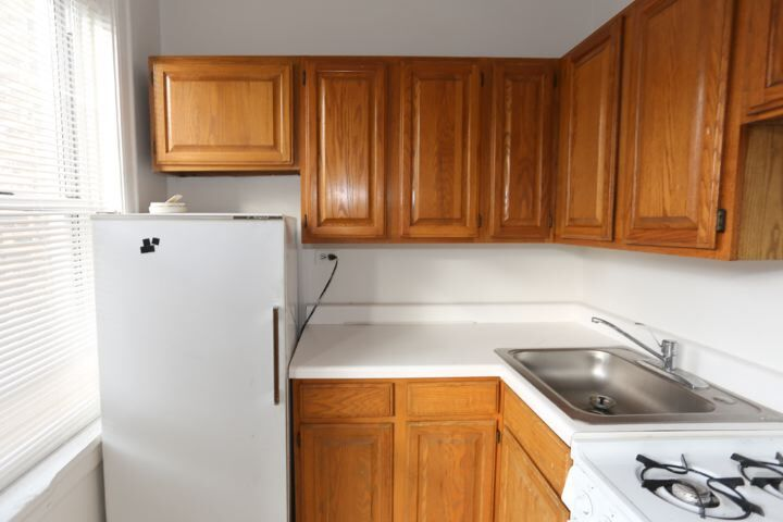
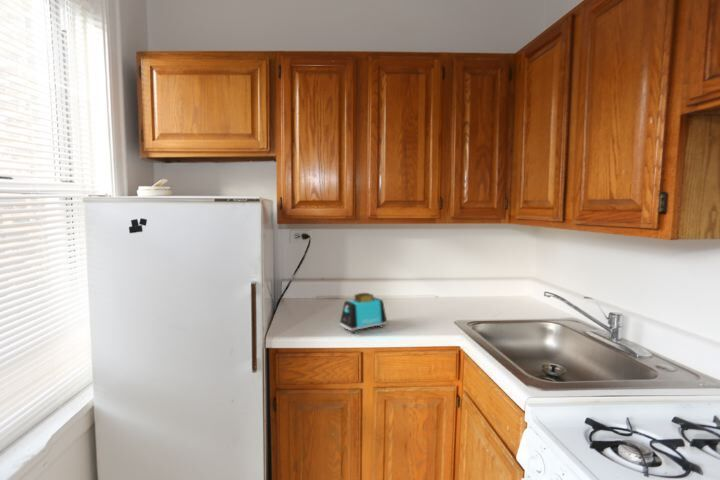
+ toaster (363, 311)
